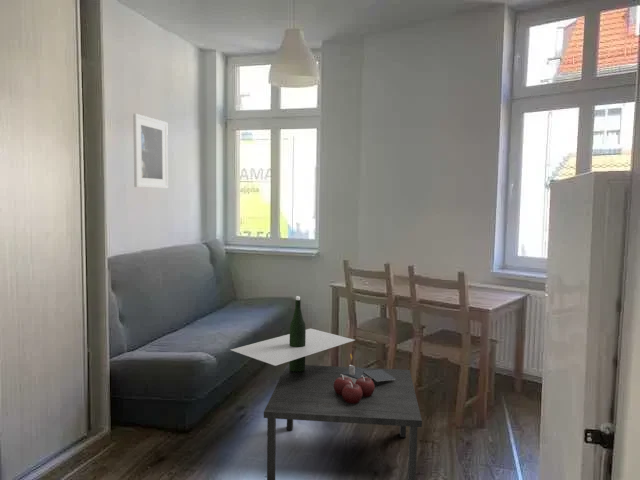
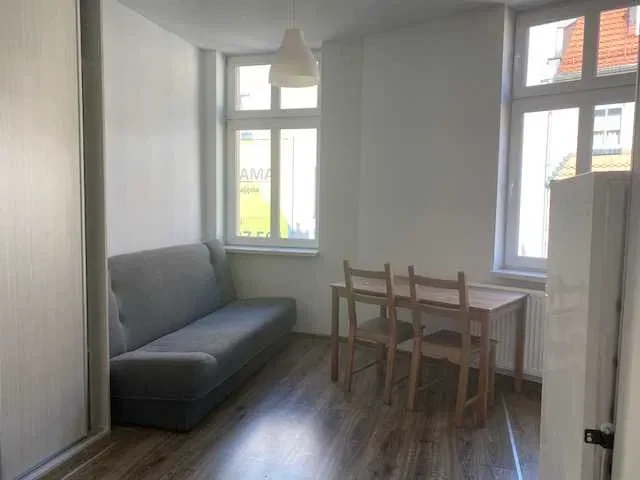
- coffee table (320, 372)
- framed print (151, 153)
